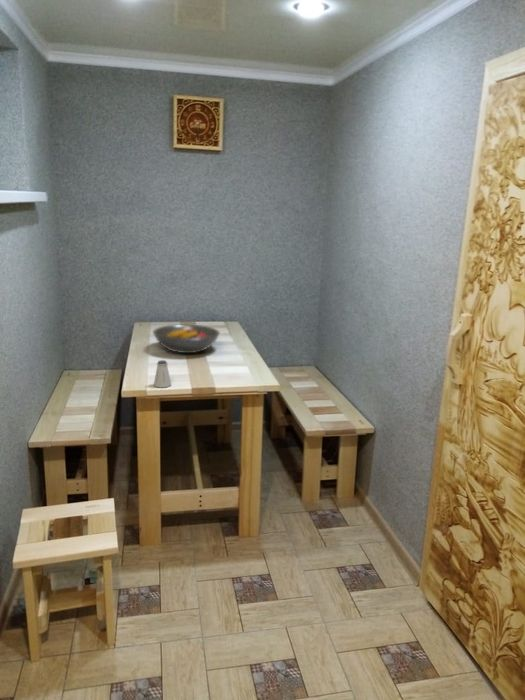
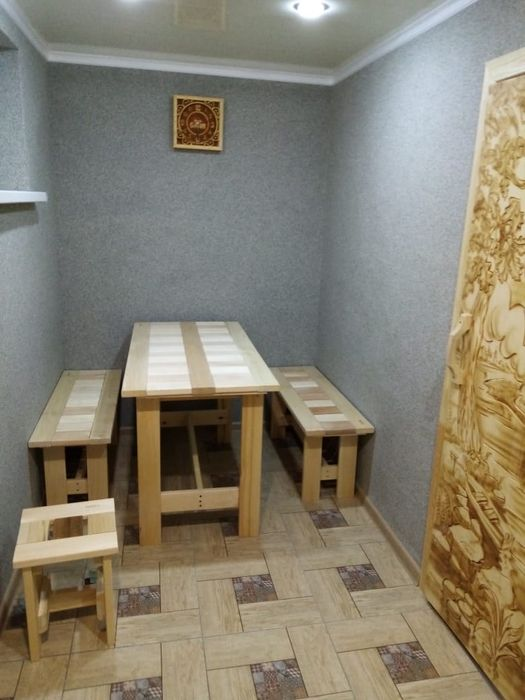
- fruit bowl (186, 338)
- saltshaker (162, 373)
